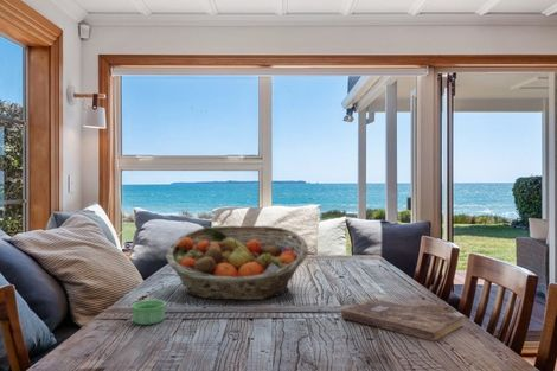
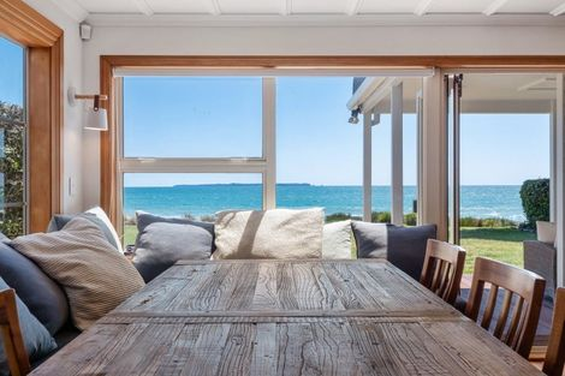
- fruit basket (237, 260)
- bible (402, 318)
- ramekin (148, 312)
